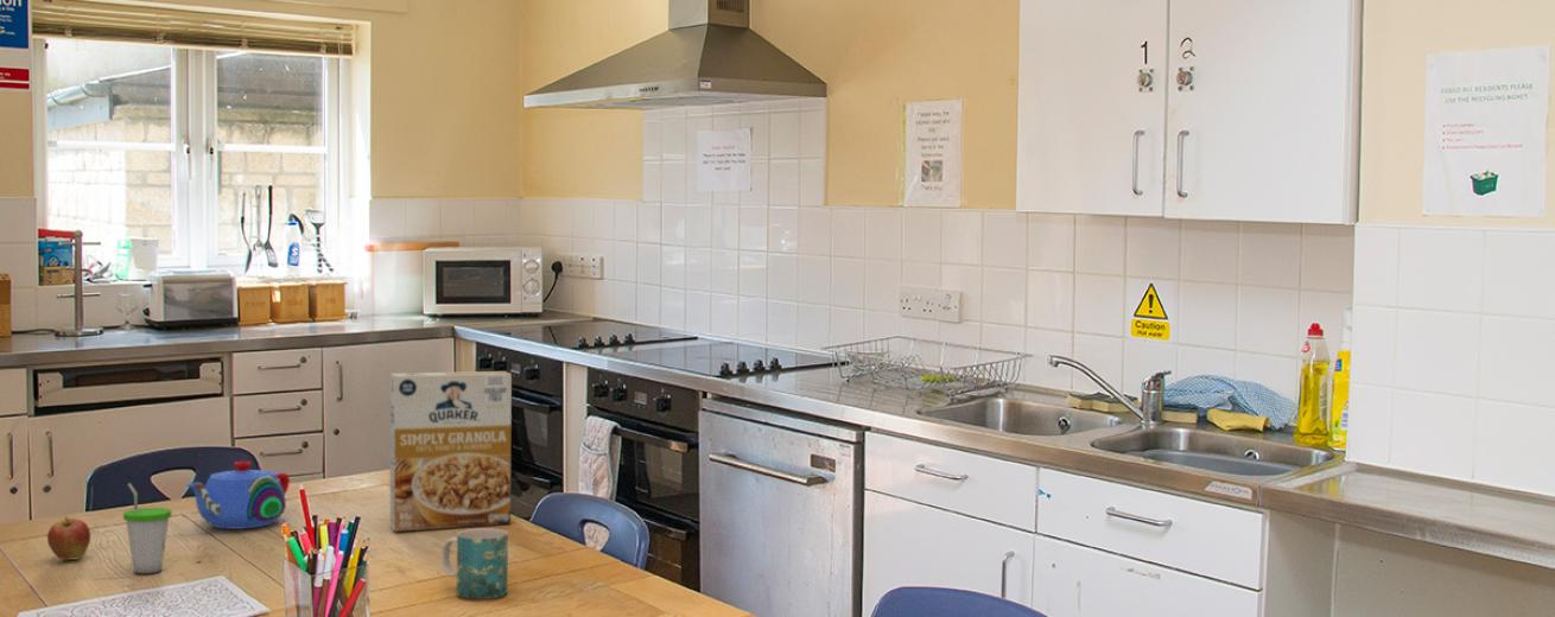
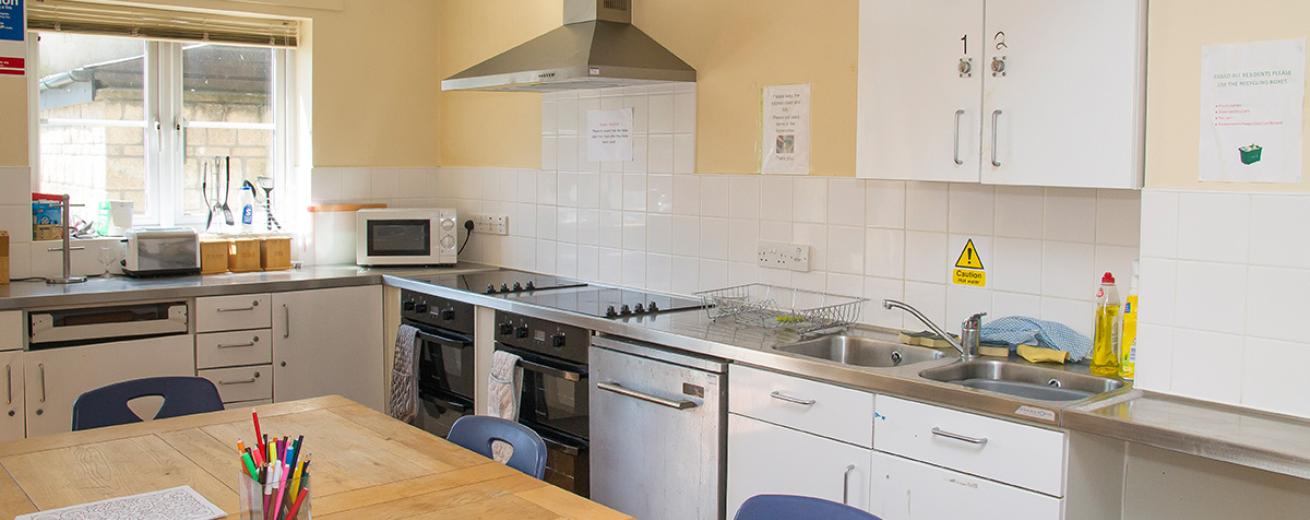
- cup (147, 527)
- mug (472, 561)
- cereal box (450, 449)
- teapot (239, 494)
- fruit (69, 536)
